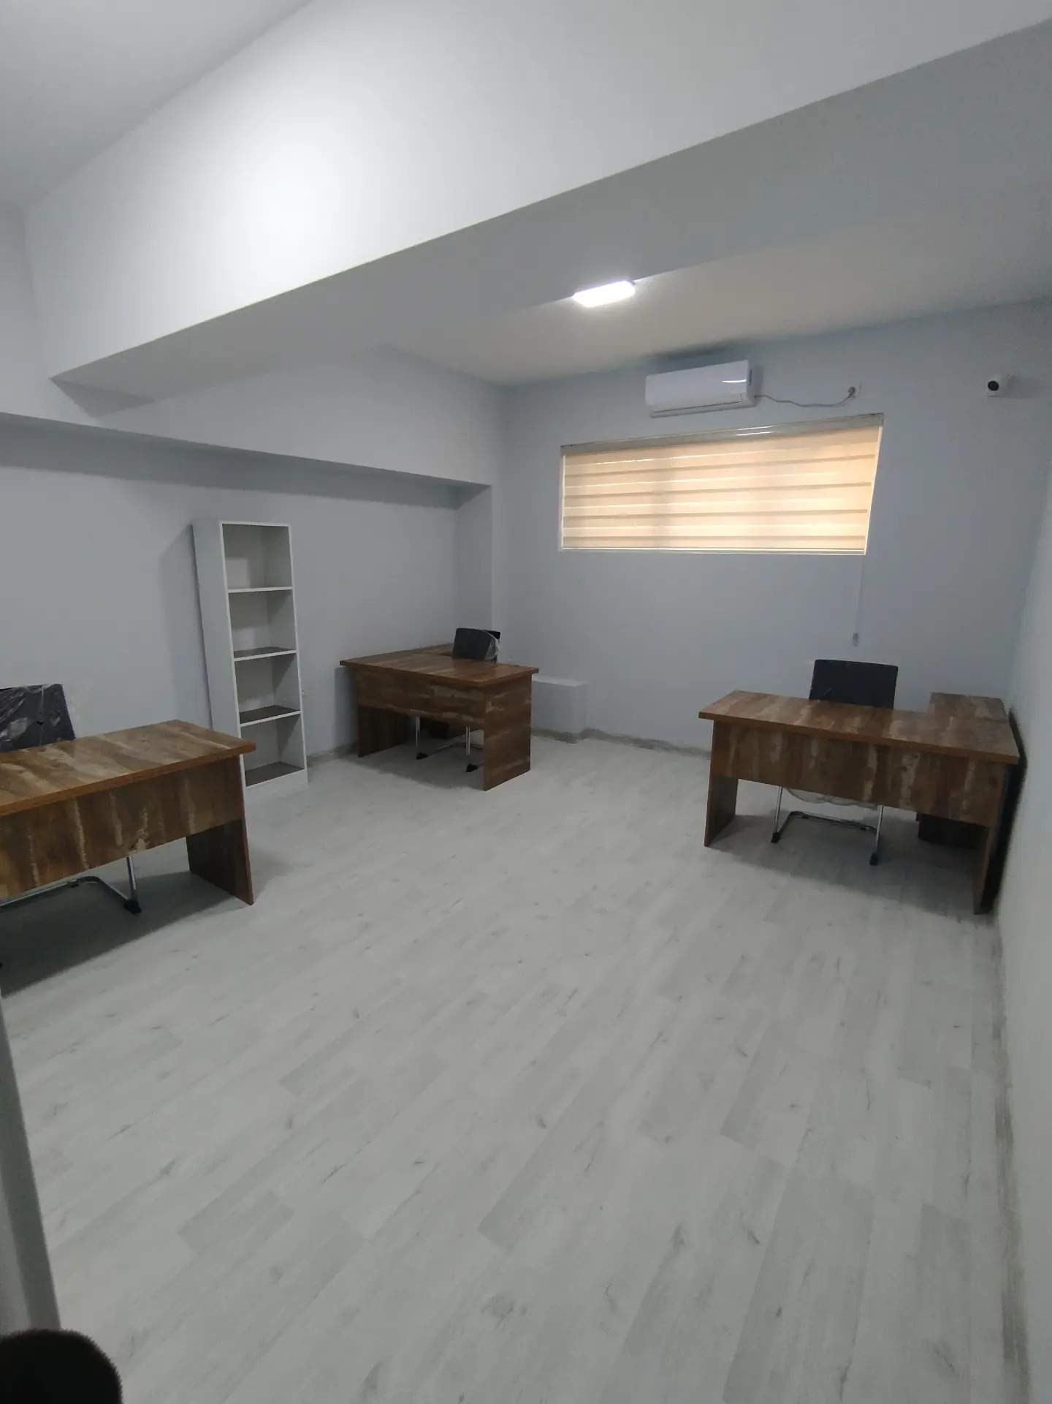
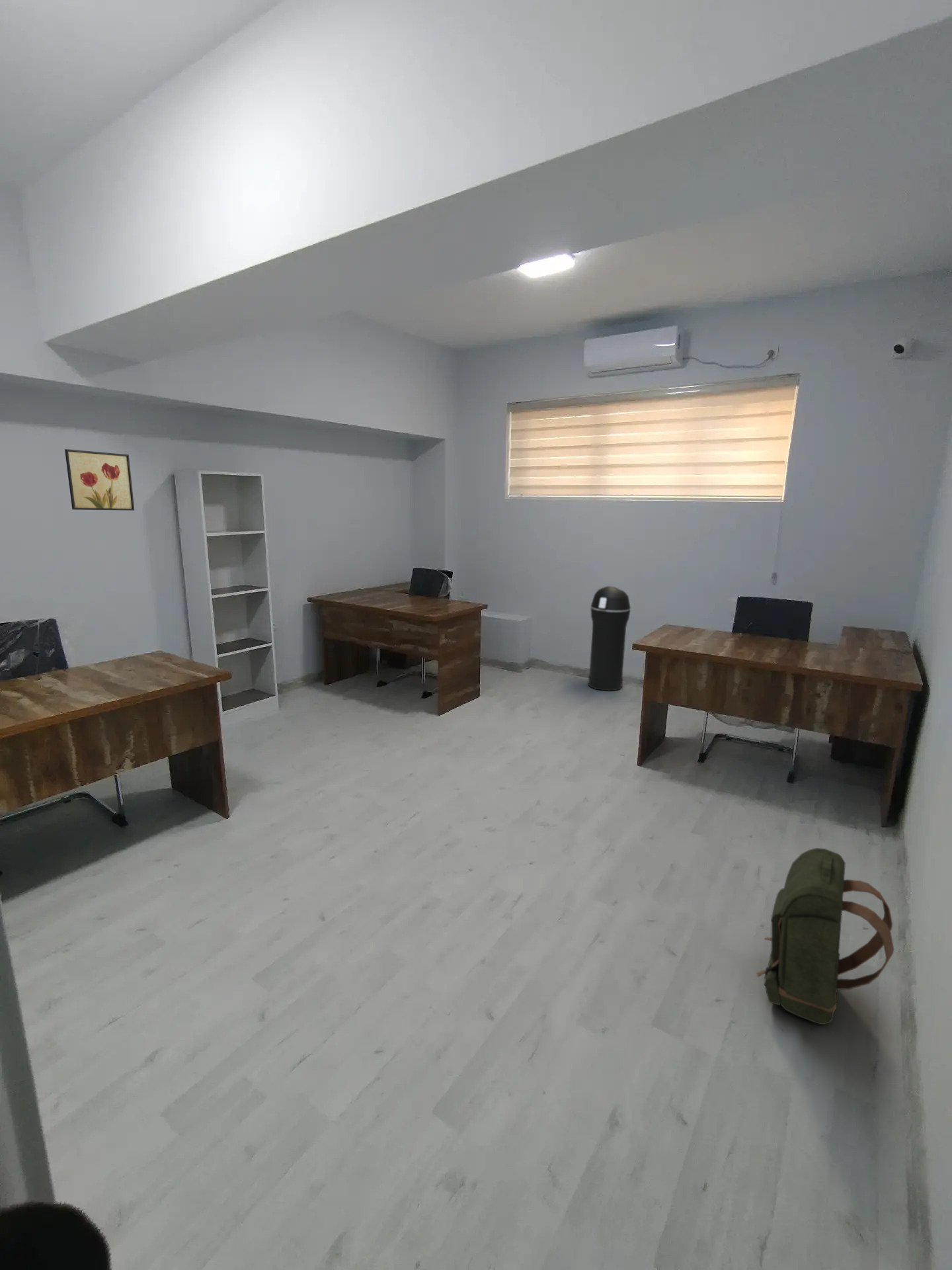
+ backpack (824, 933)
+ trash can (608, 636)
+ wall art (100, 481)
